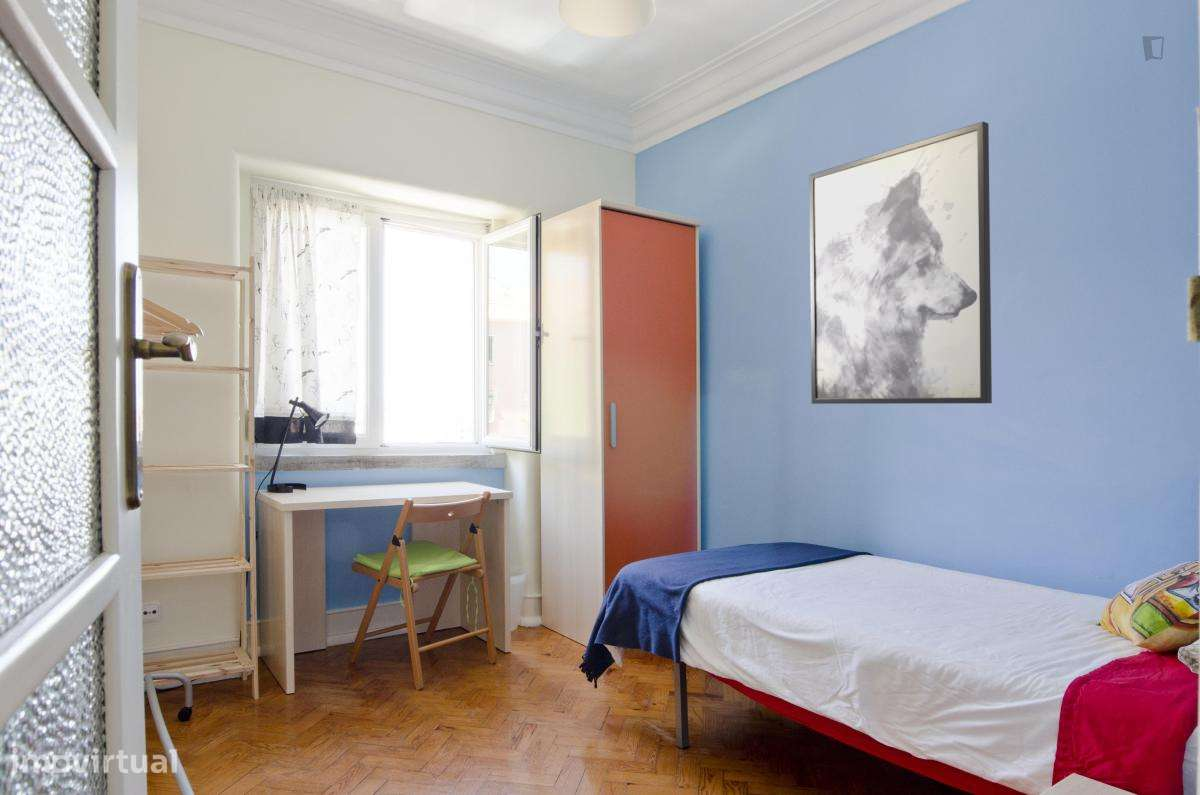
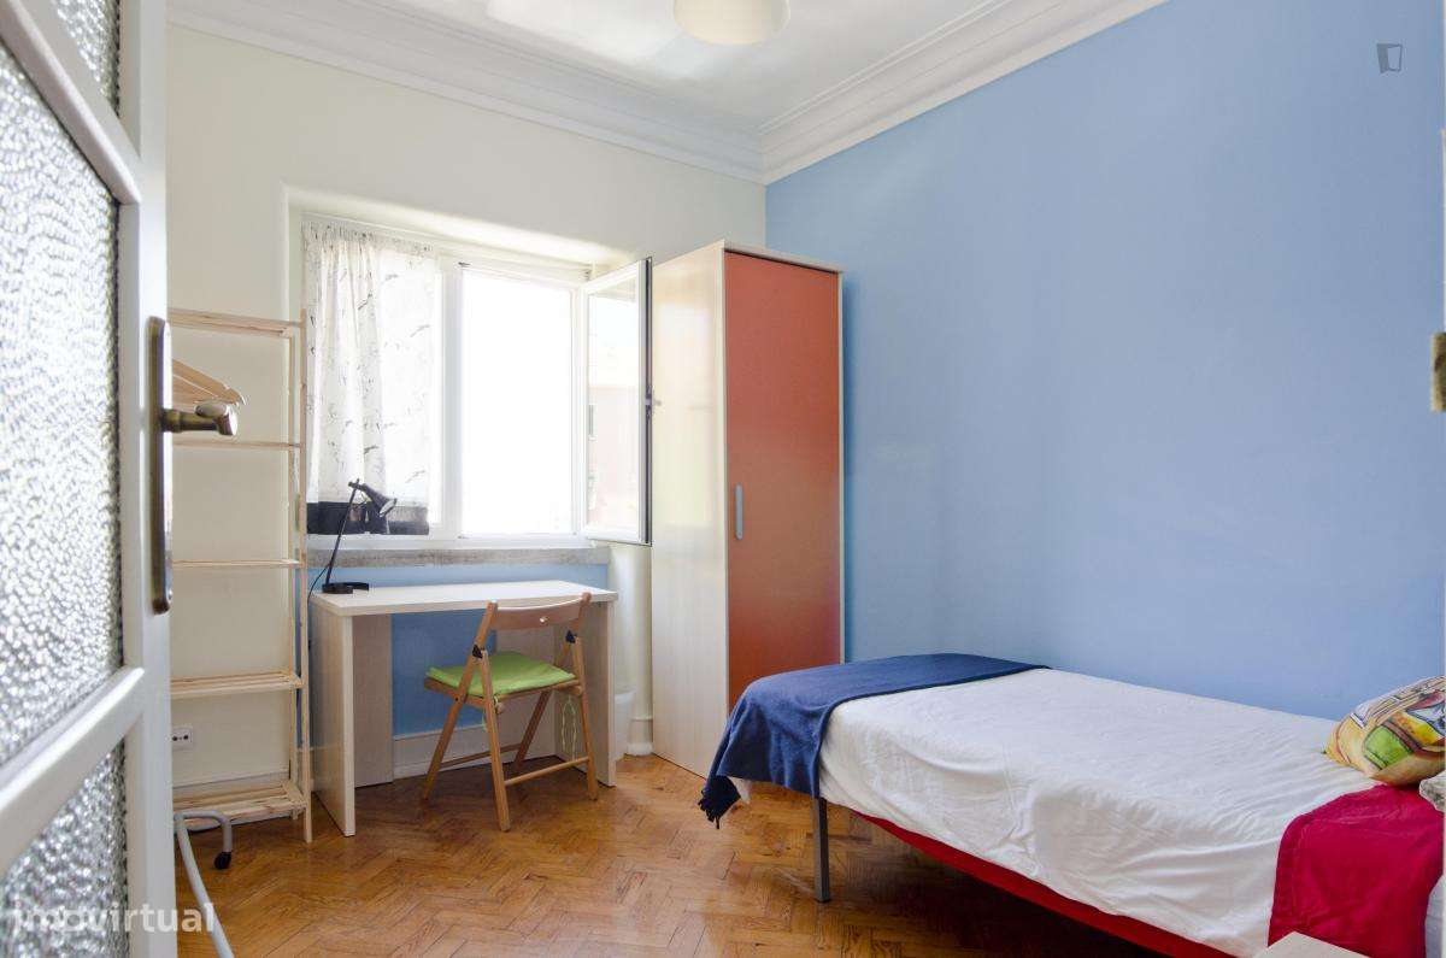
- wall art (891, 277)
